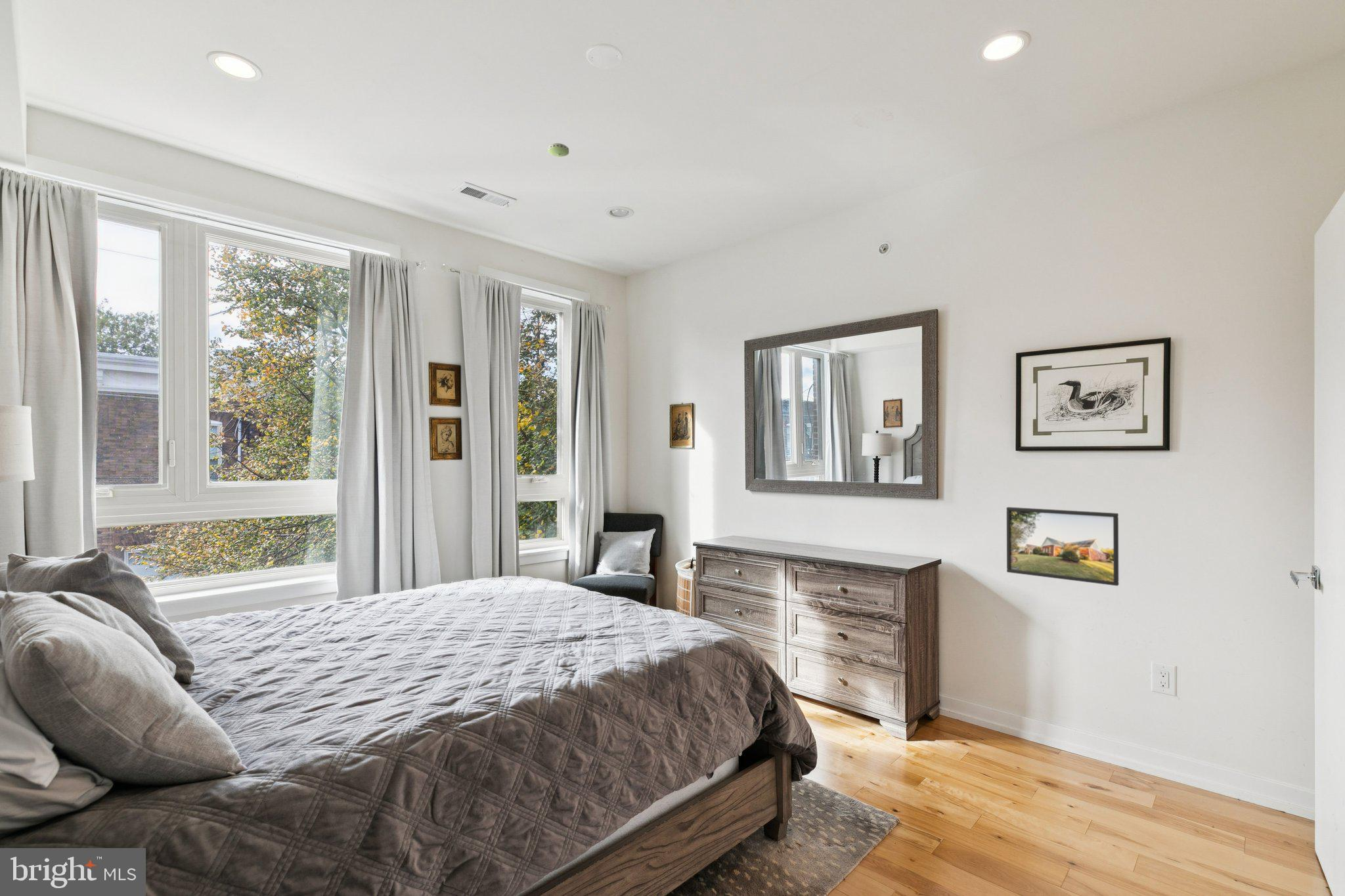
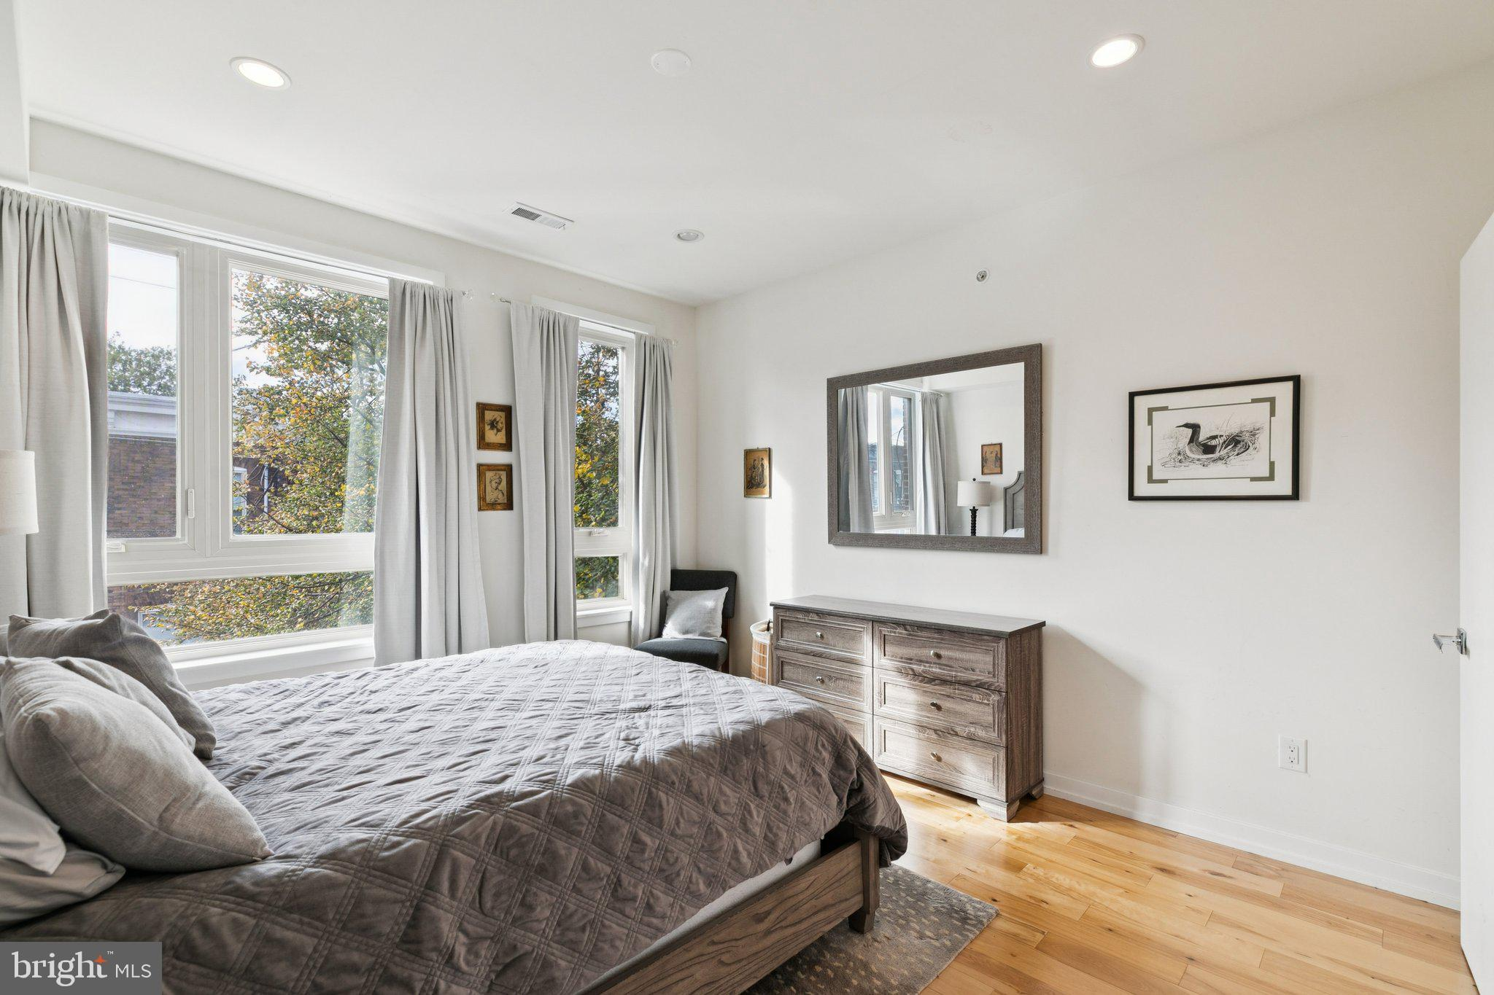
- smoke detector (558, 150)
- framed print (1059, 544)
